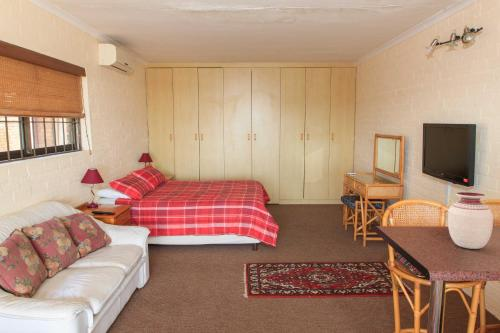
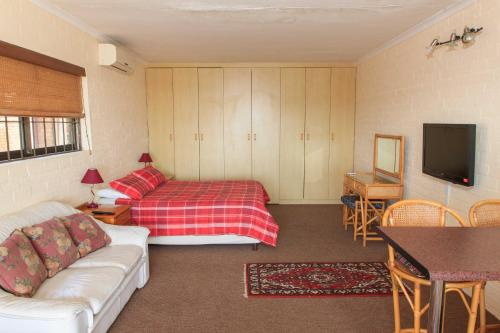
- vase (469, 220)
